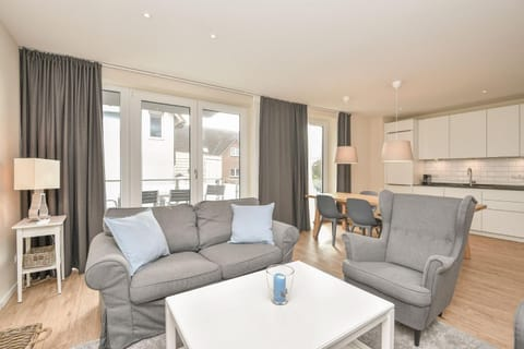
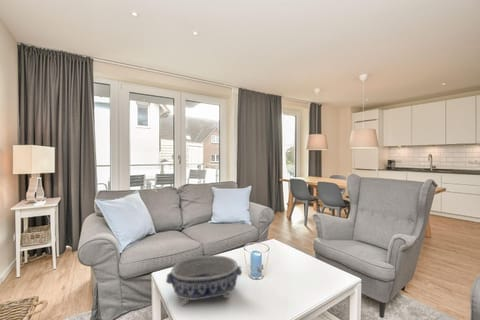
+ decorative bowl (205, 278)
